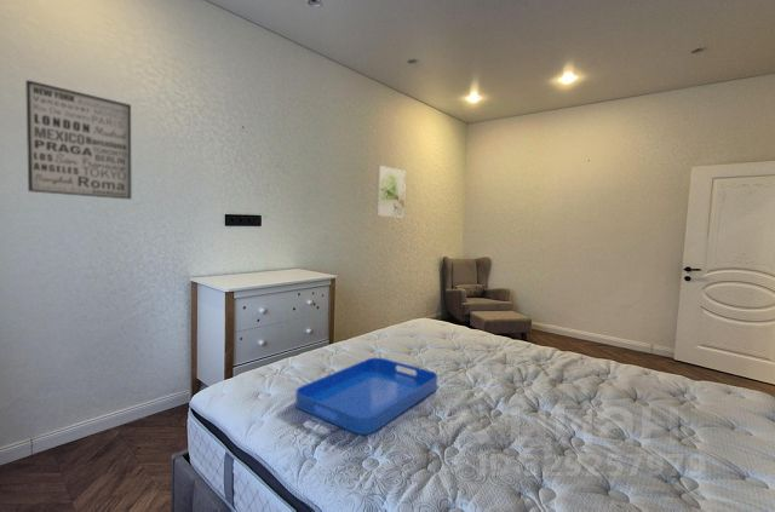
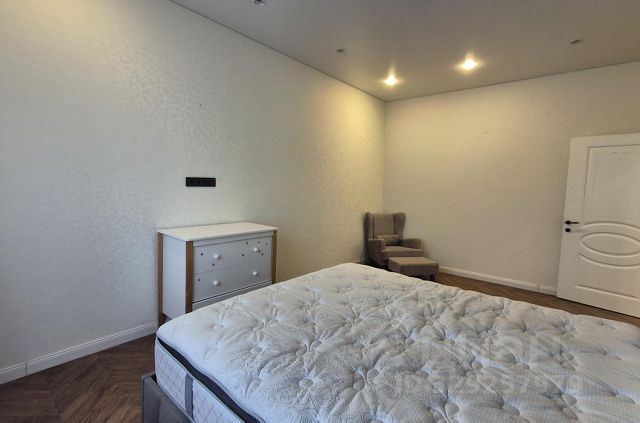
- wall art (82, 145)
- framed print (391, 192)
- serving tray (371, 389)
